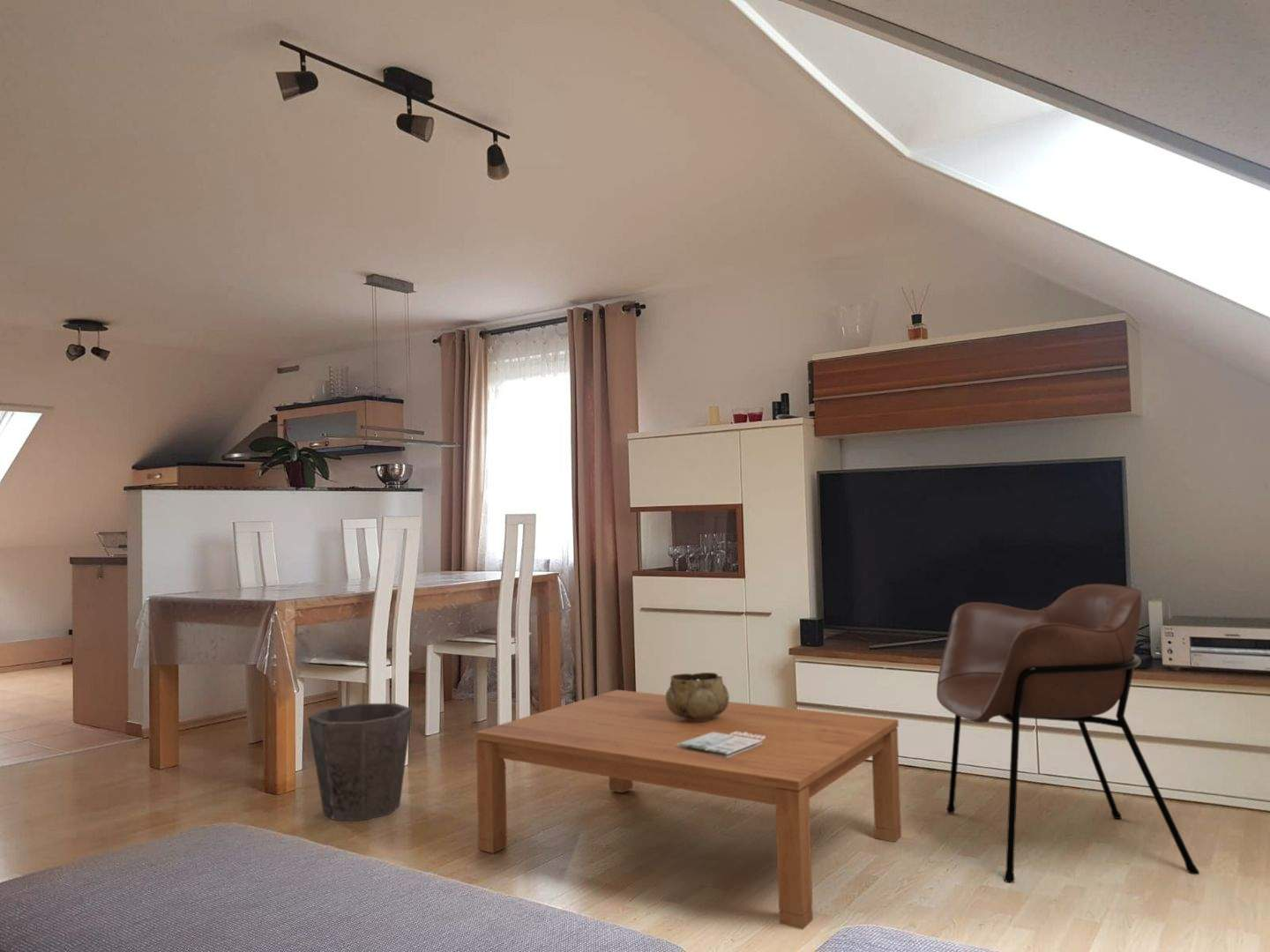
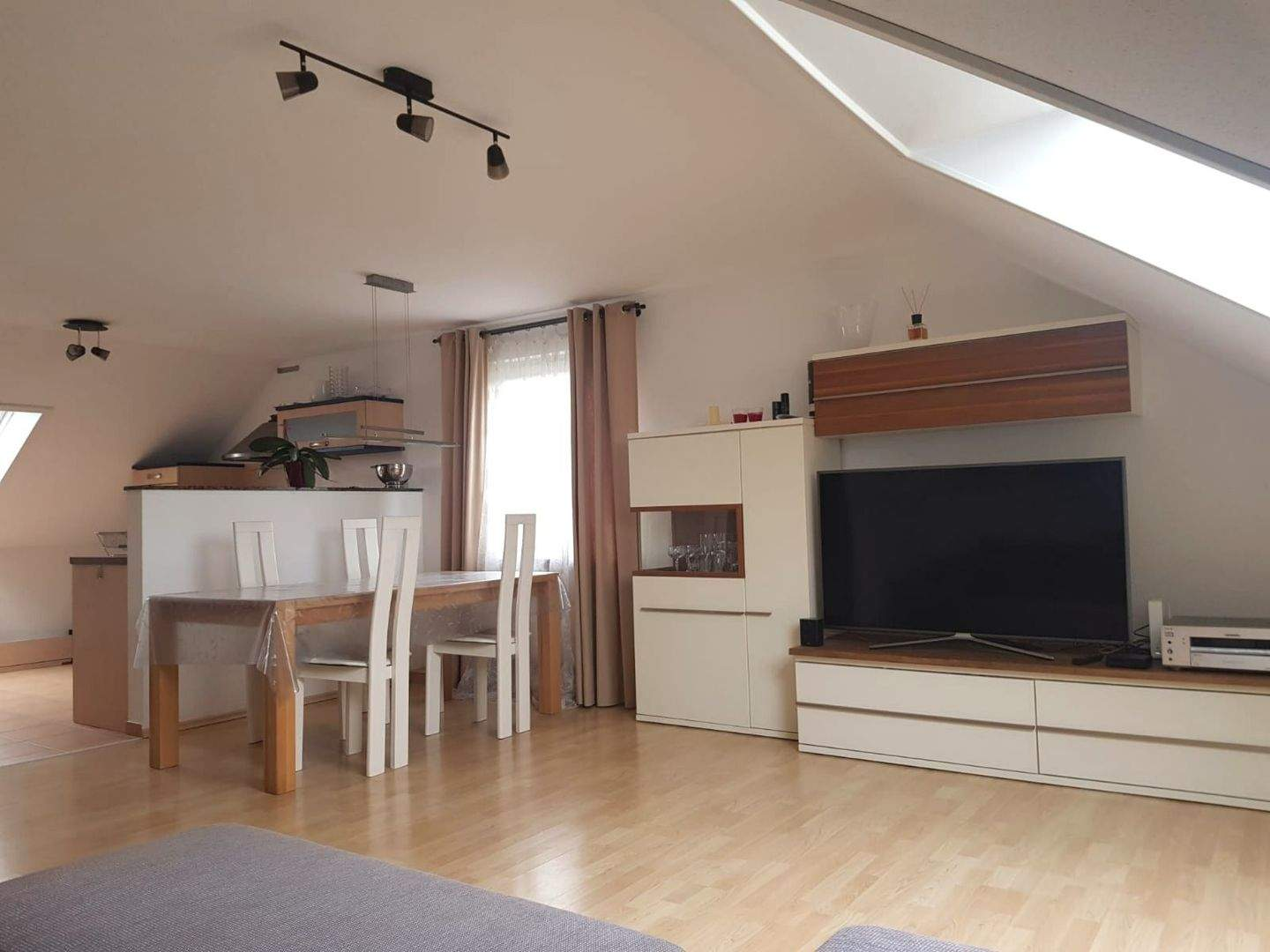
- decorative bowl (697, 696)
- coffee table (689, 784)
- magazine (728, 740)
- armchair (1047, 714)
- waste bin (361, 761)
